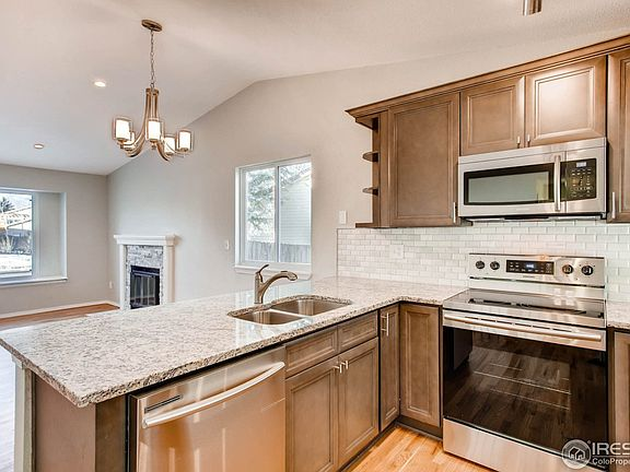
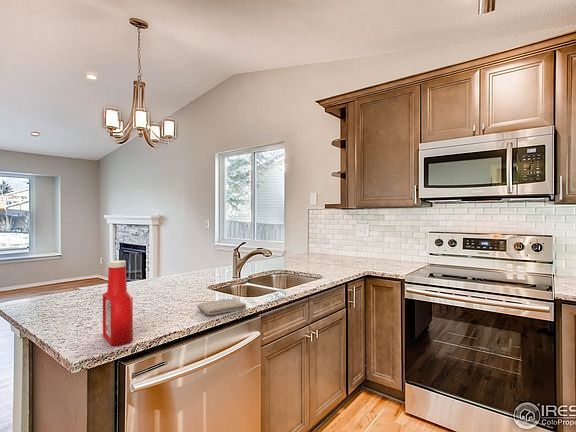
+ soap bottle (117, 299)
+ washcloth (222, 306)
